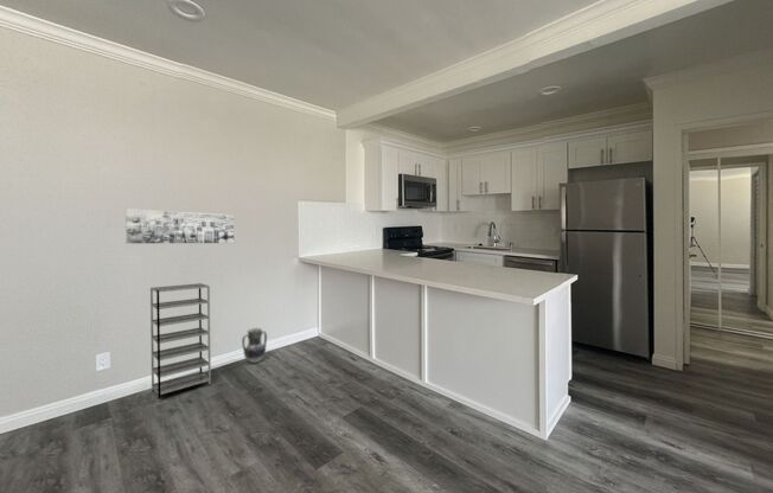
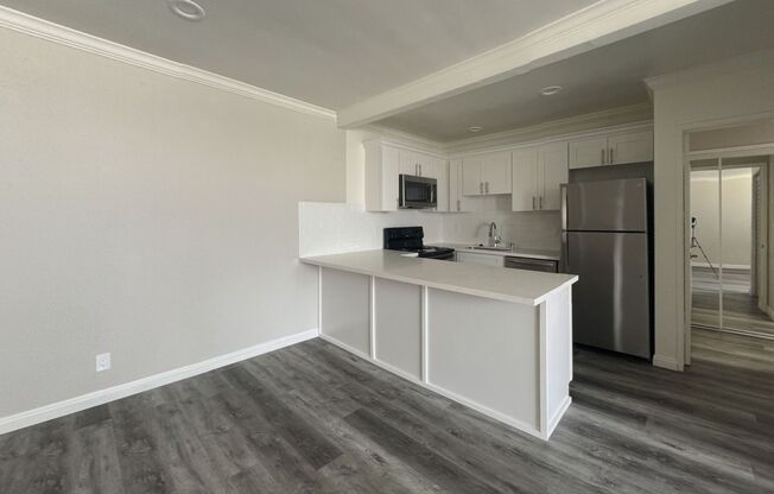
- wall art (185, 228)
- shelving unit (180, 337)
- ceramic jug (254, 345)
